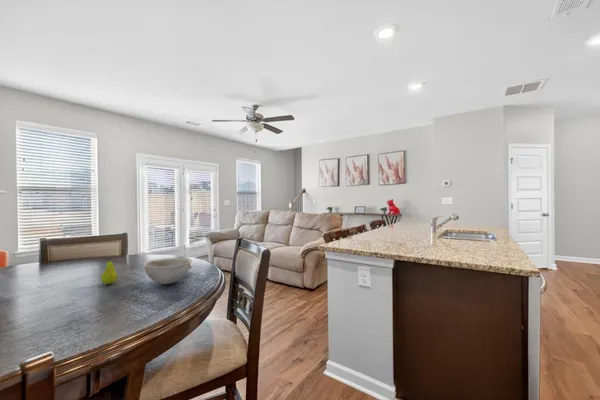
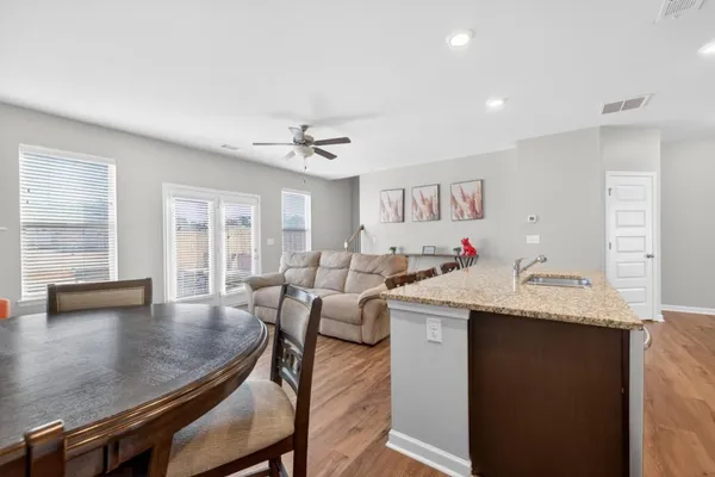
- fruit (109, 270)
- bowl (168, 272)
